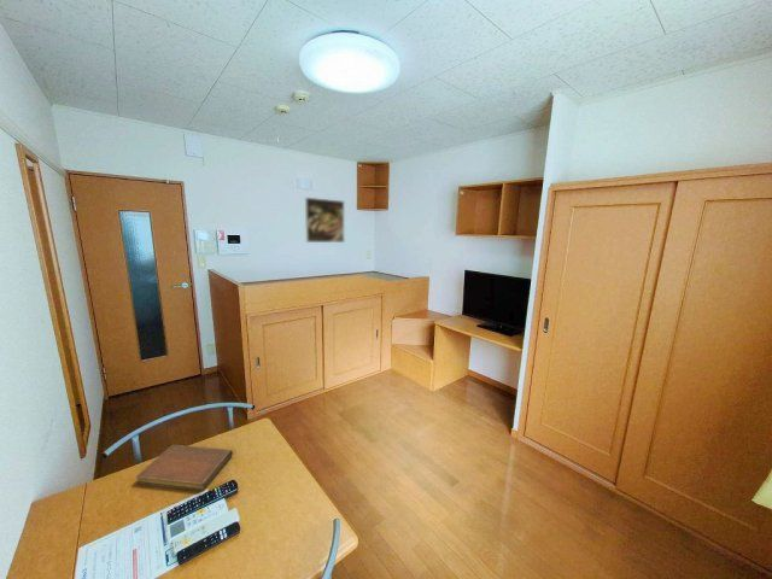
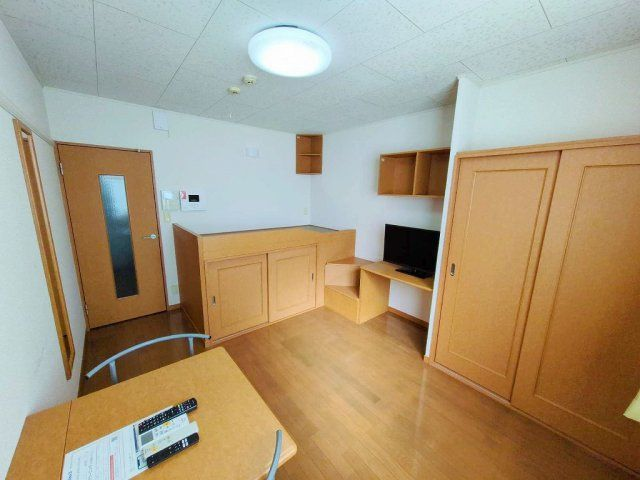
- notebook (187, 464)
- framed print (326, 221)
